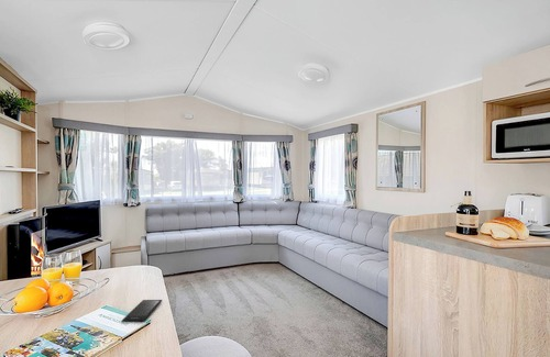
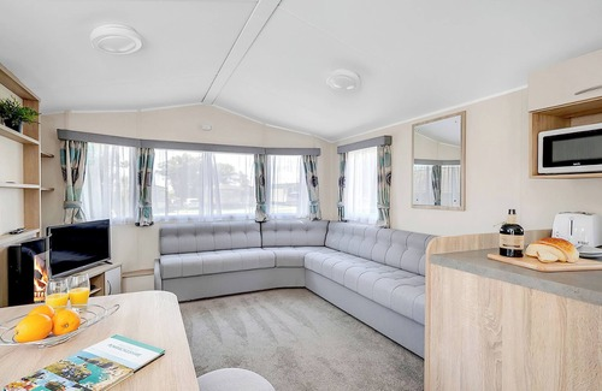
- smartphone (143, 309)
